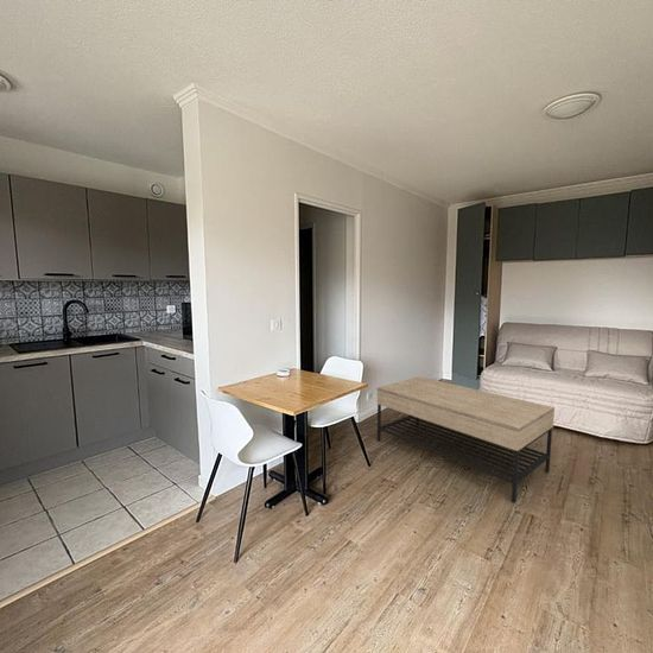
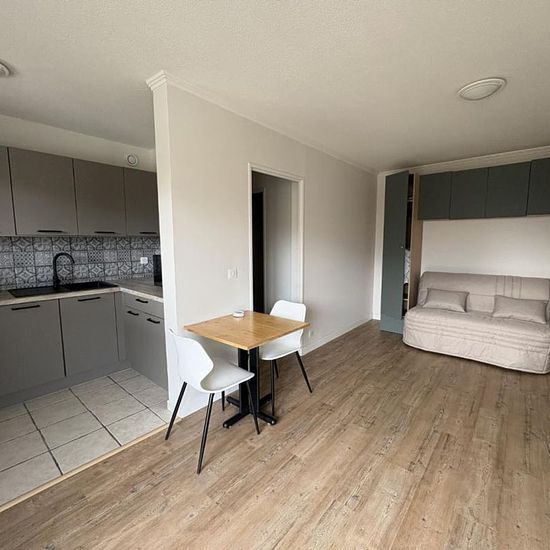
- coffee table (456, 425)
